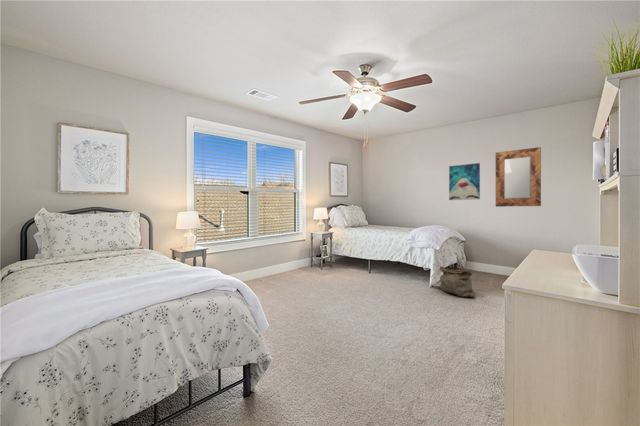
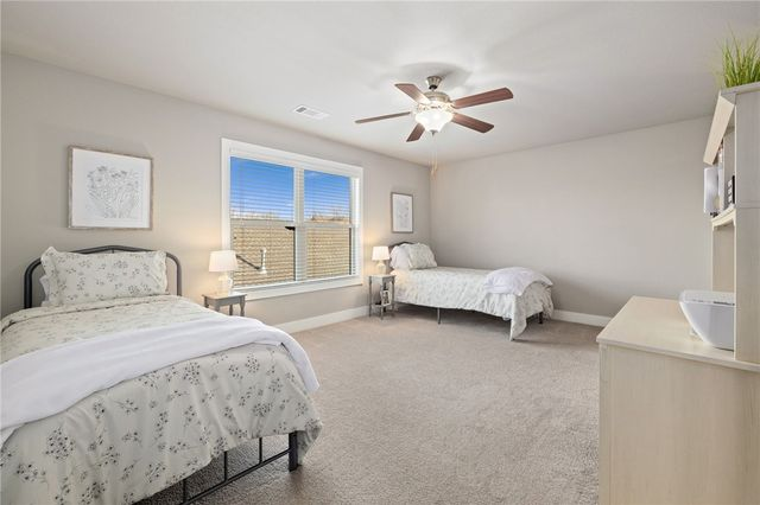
- bag (455, 280)
- wall art (464, 182)
- home mirror (517, 178)
